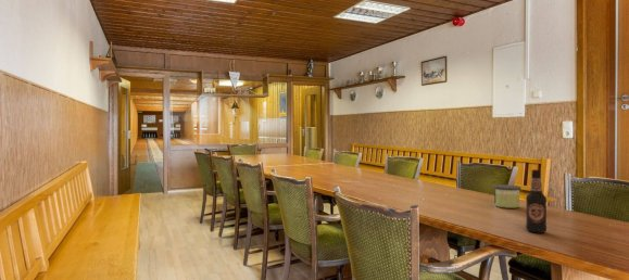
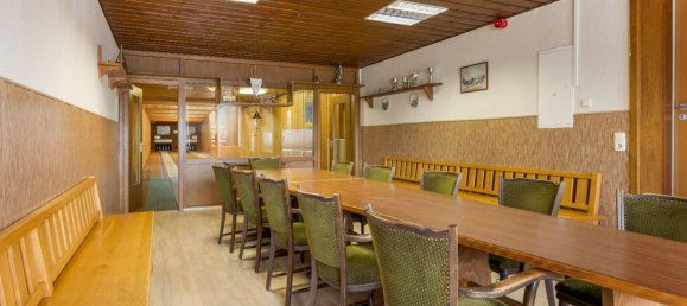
- candle (506, 195)
- bottle (536, 200)
